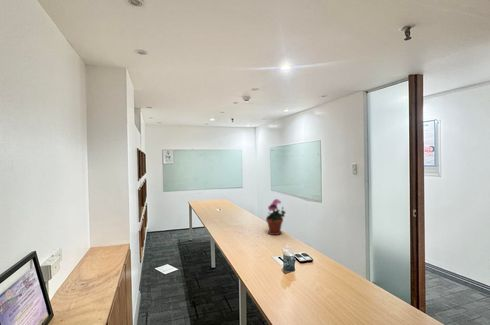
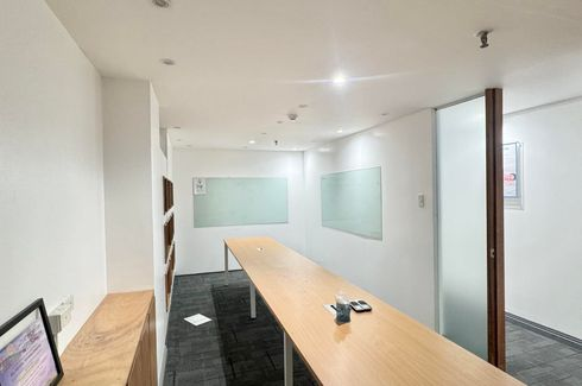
- potted plant (275, 216)
